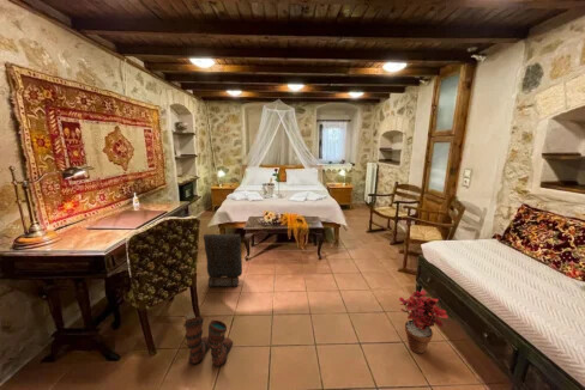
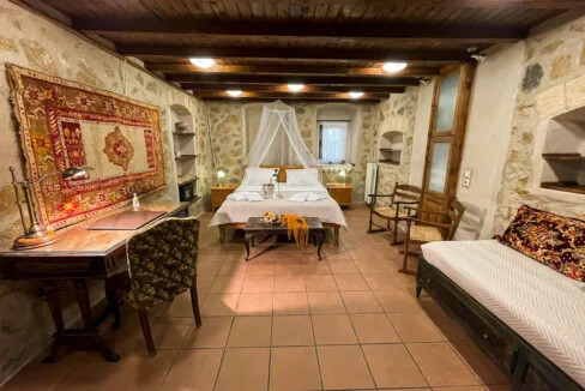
- potted plant (420, 321)
- boots (205, 336)
- shoulder bag (223, 260)
